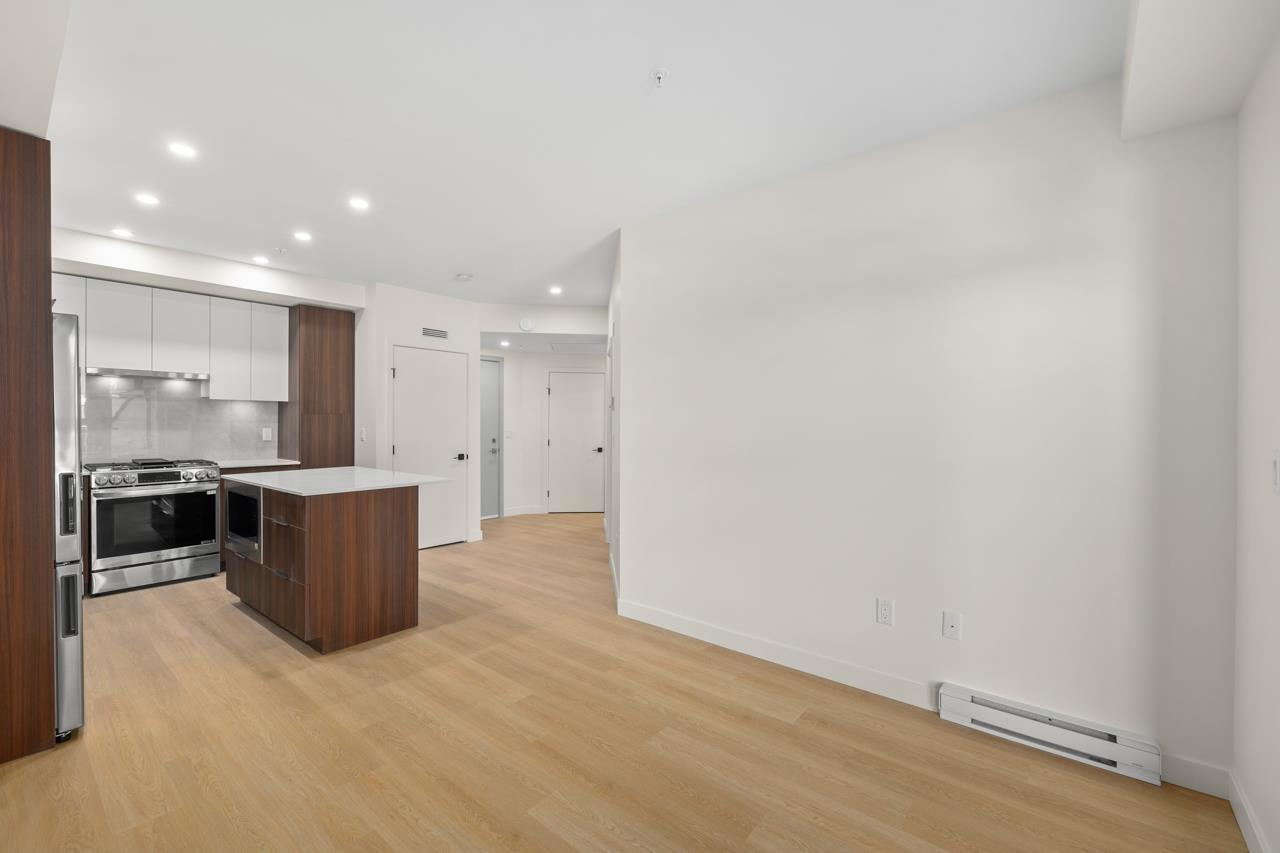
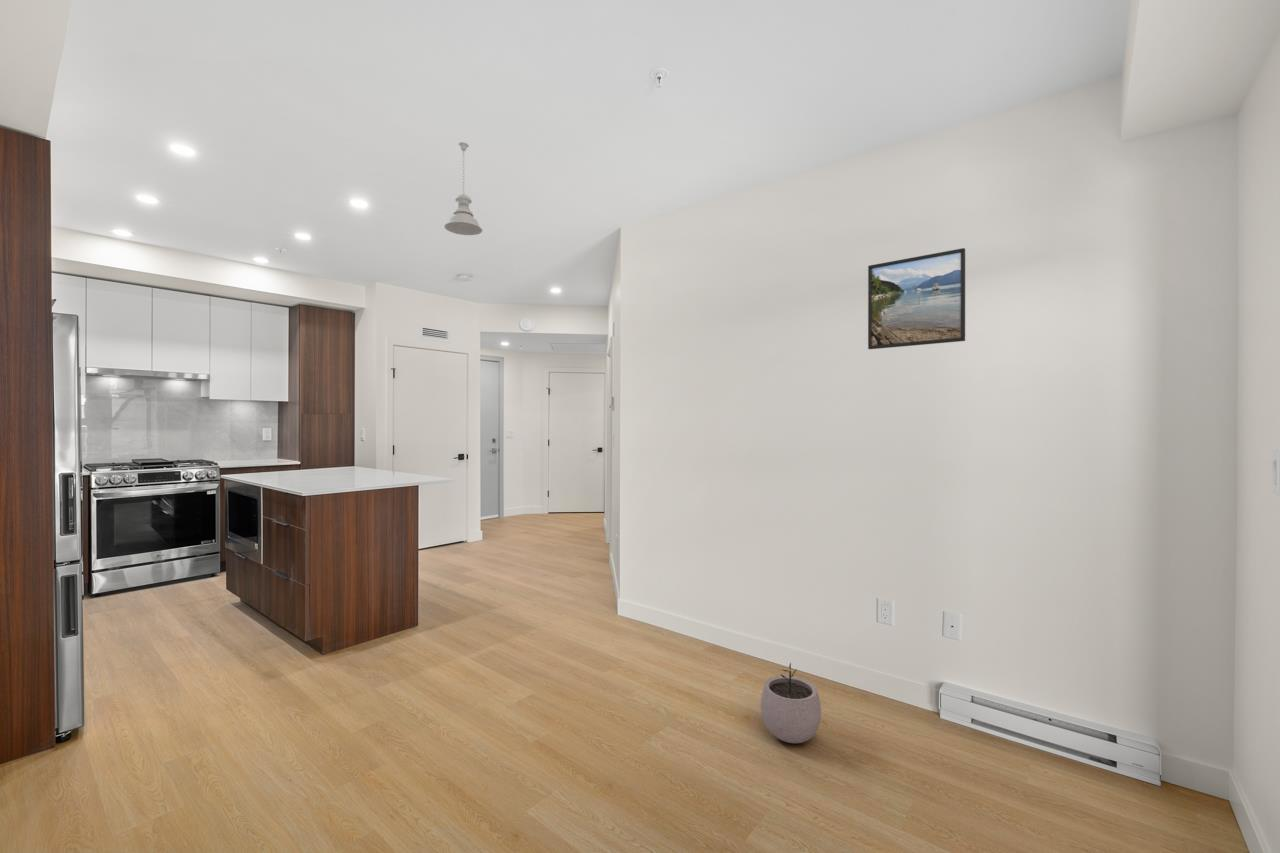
+ plant pot (790, 701)
+ pendant light (463, 185)
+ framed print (914, 301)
